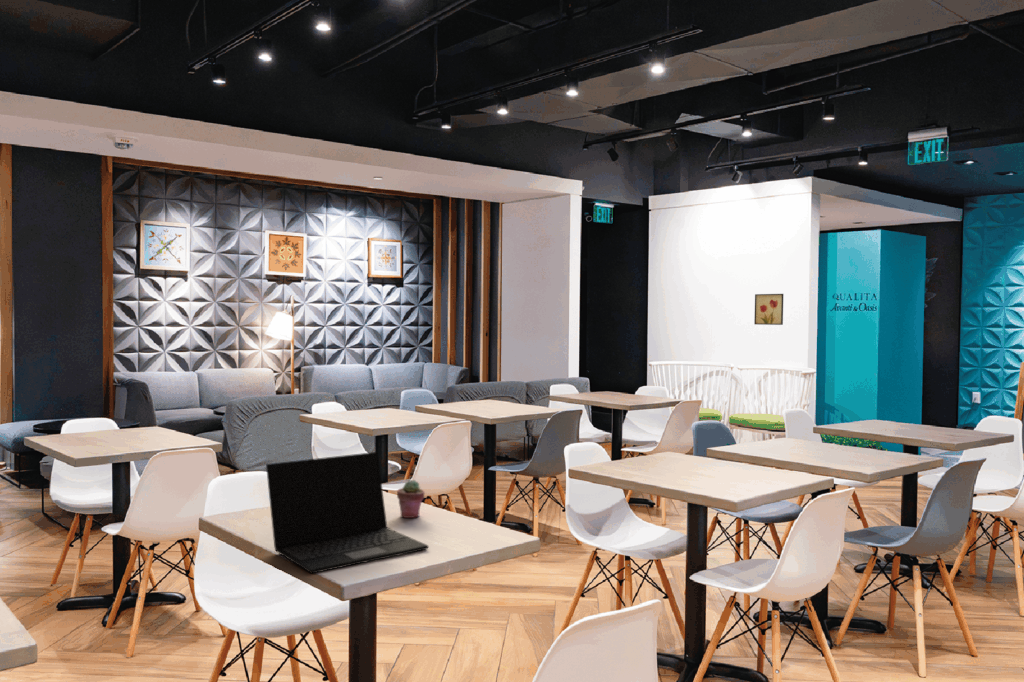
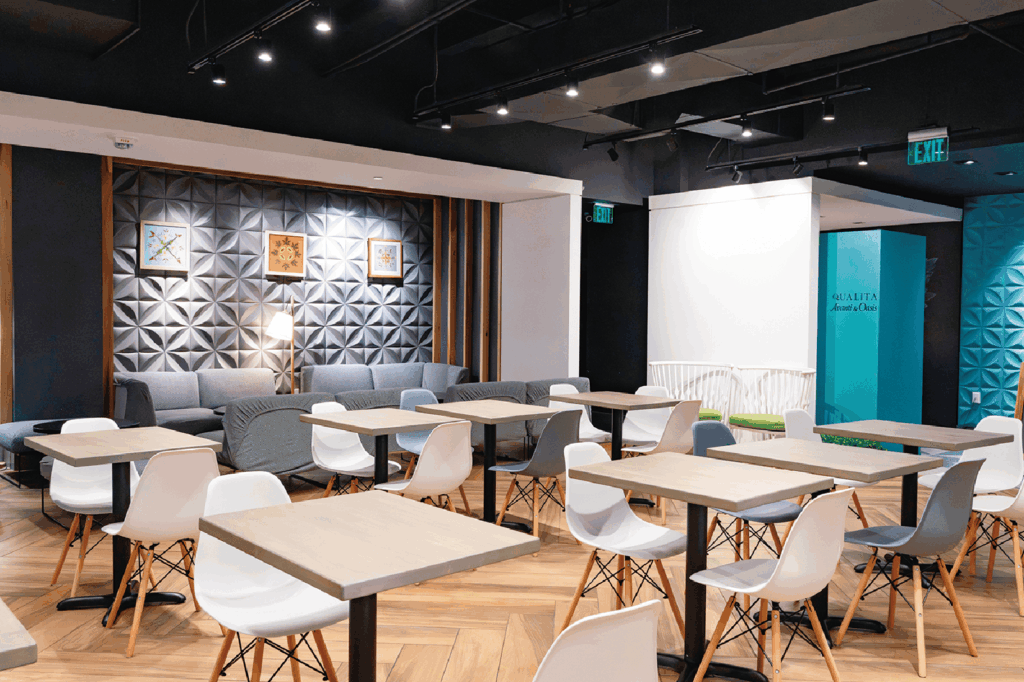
- laptop (346, 506)
- wall art (769, 309)
- potted succulent (410, 497)
